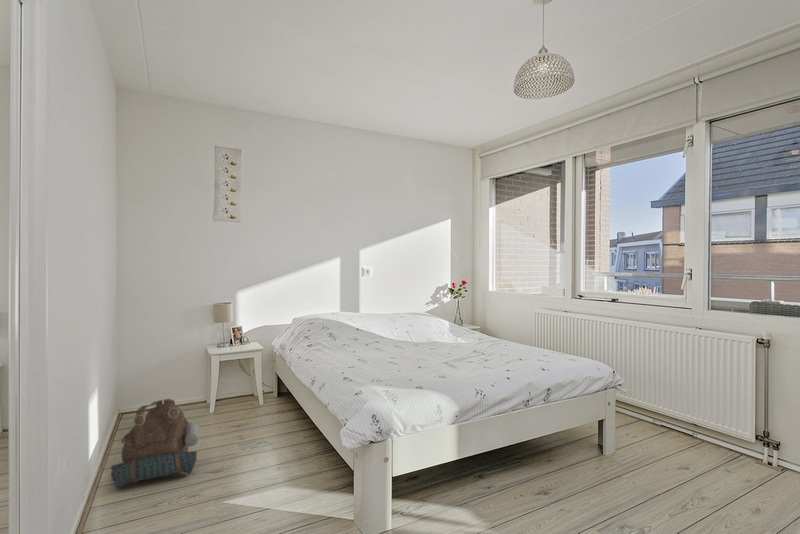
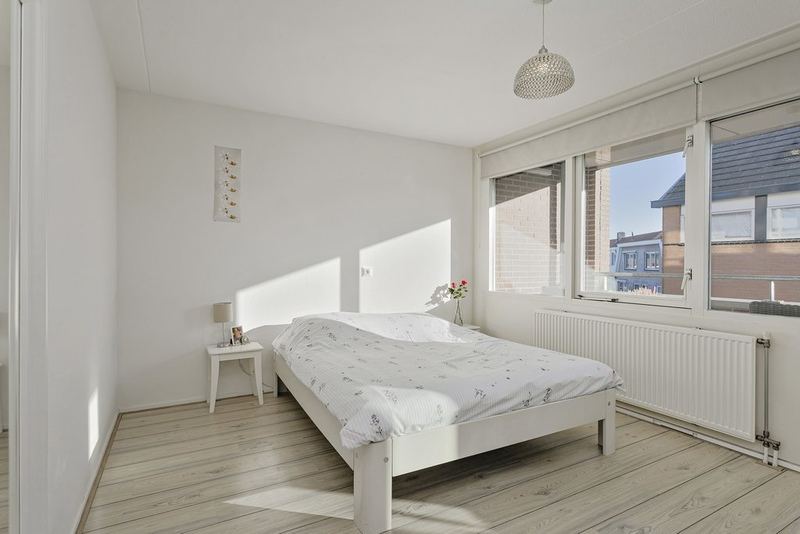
- backpack (159, 432)
